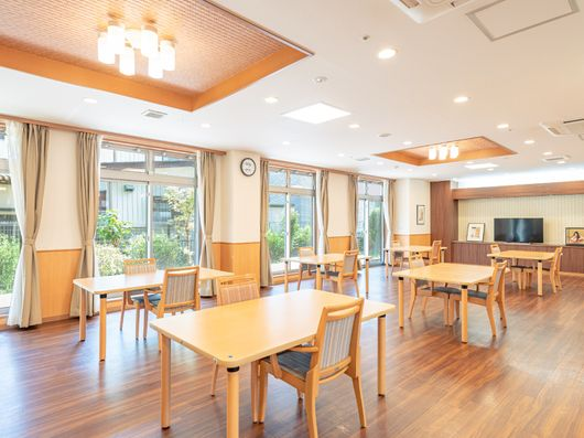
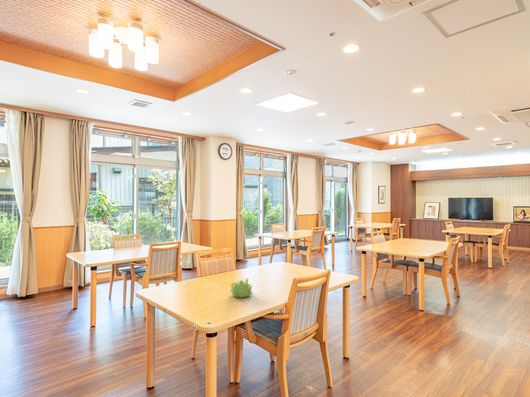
+ teapot (241, 287)
